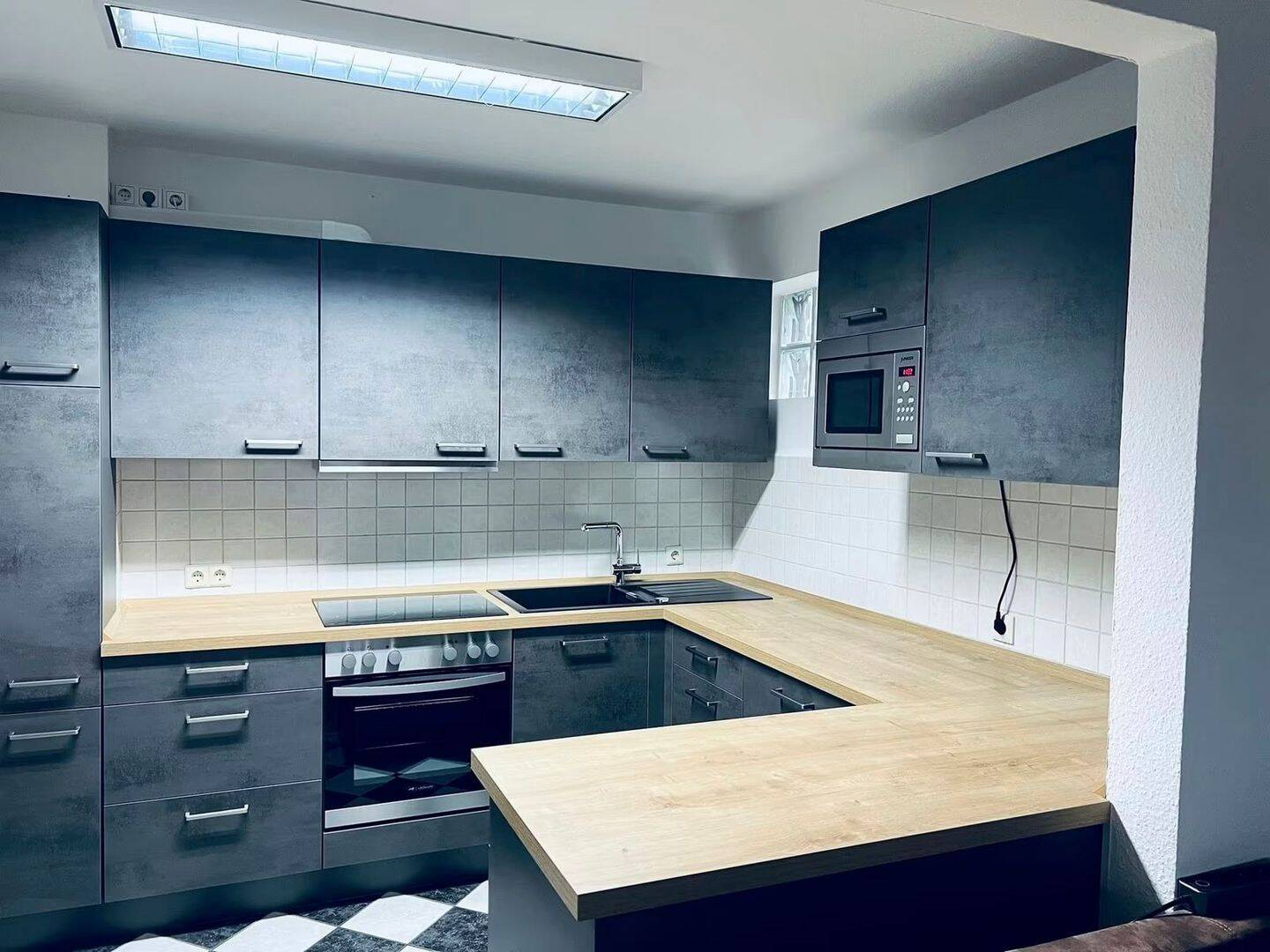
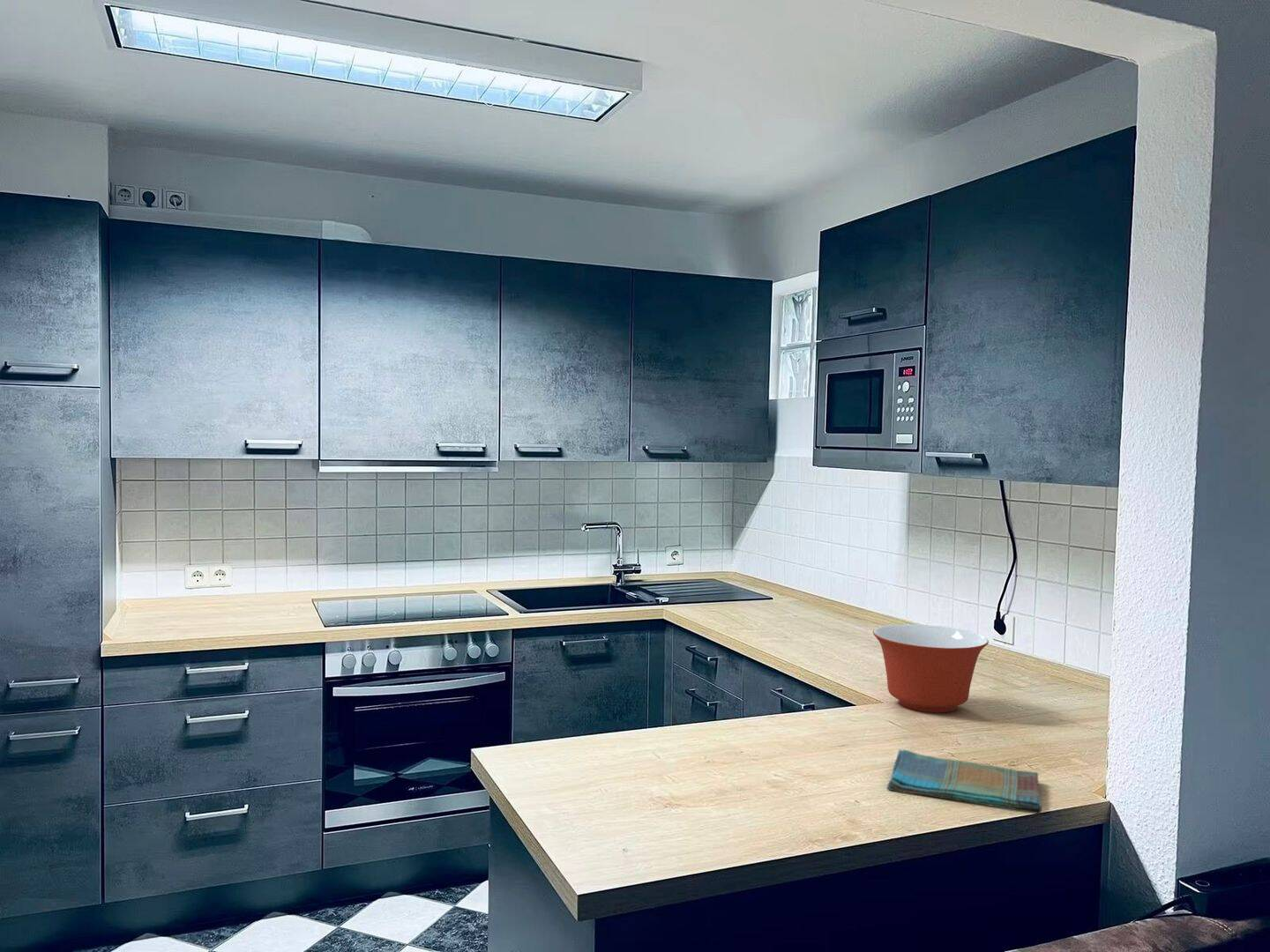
+ dish towel (963, 778)
+ mixing bowl (928, 670)
